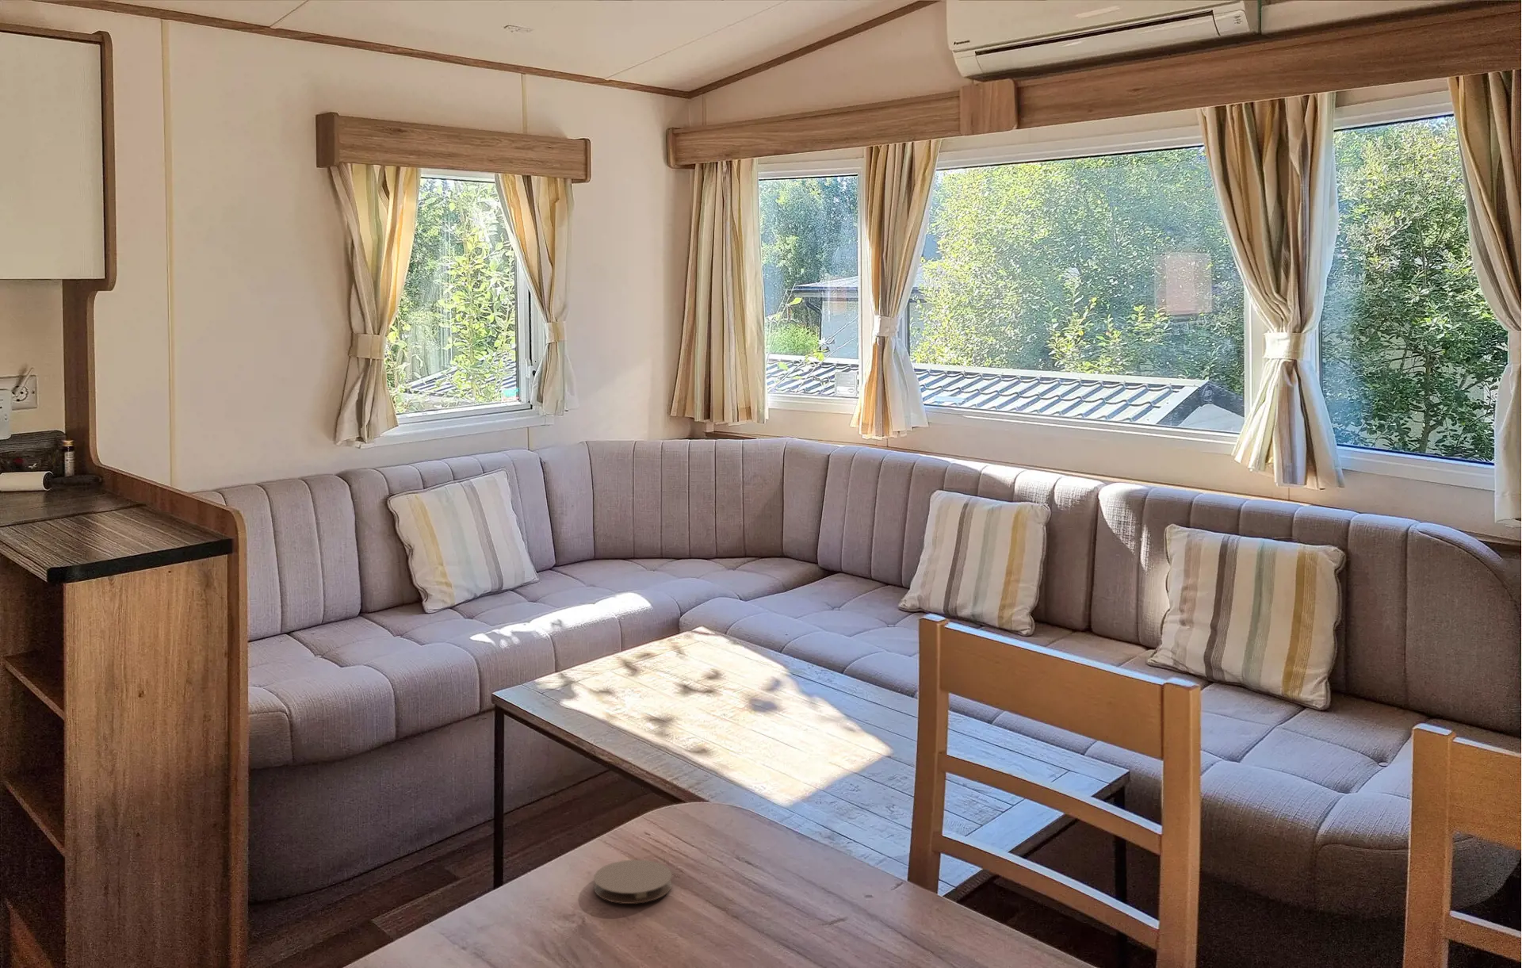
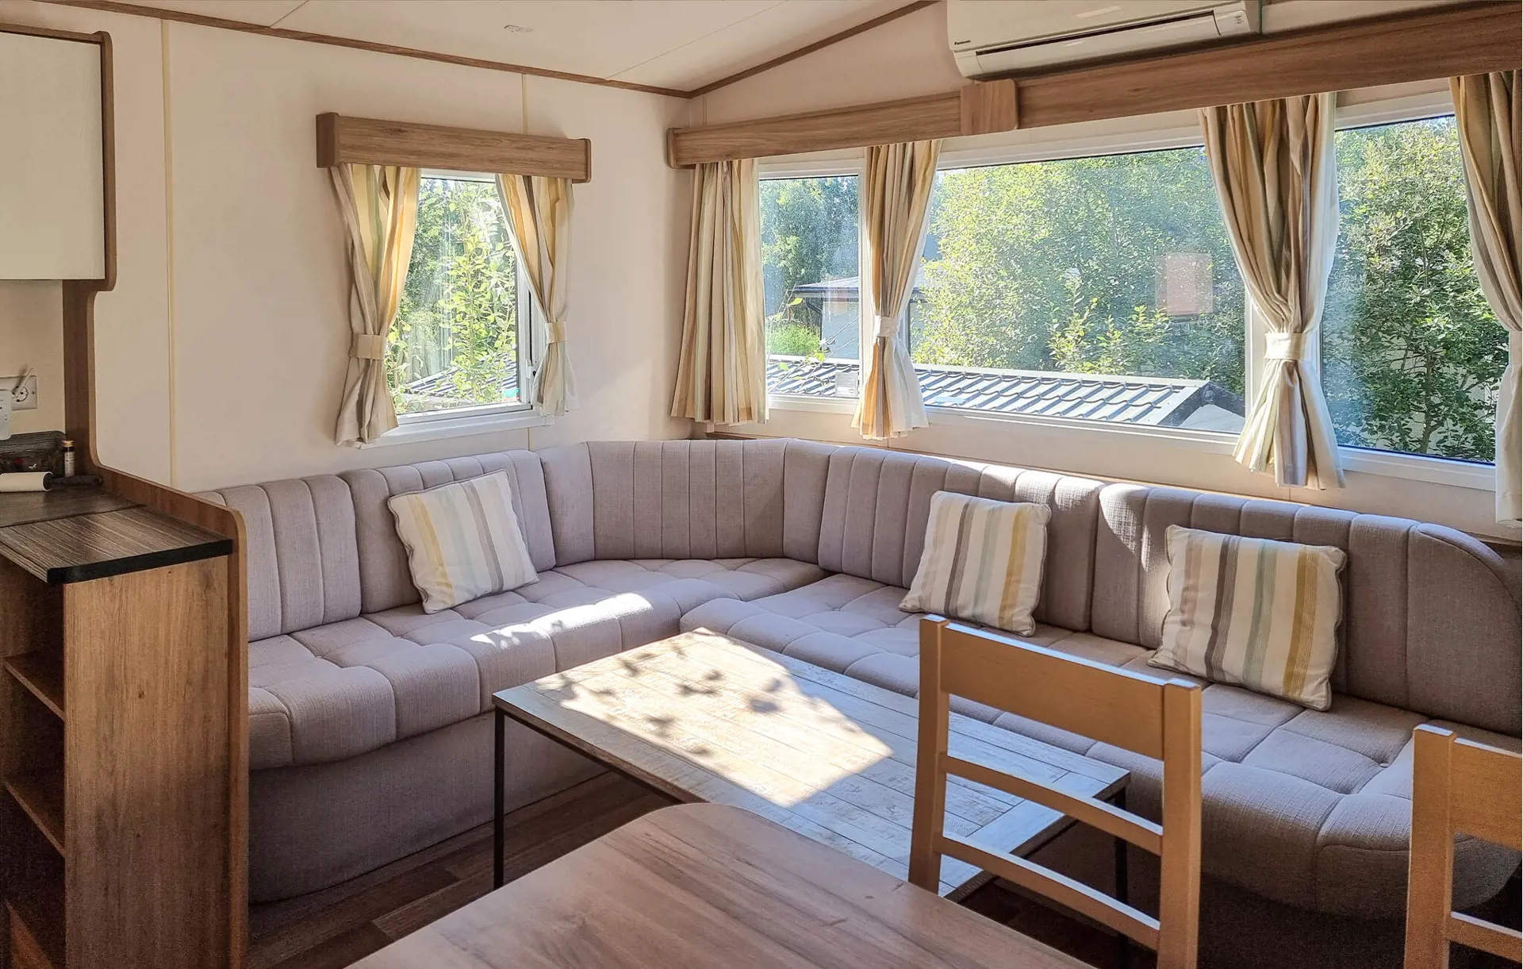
- coaster (632, 880)
